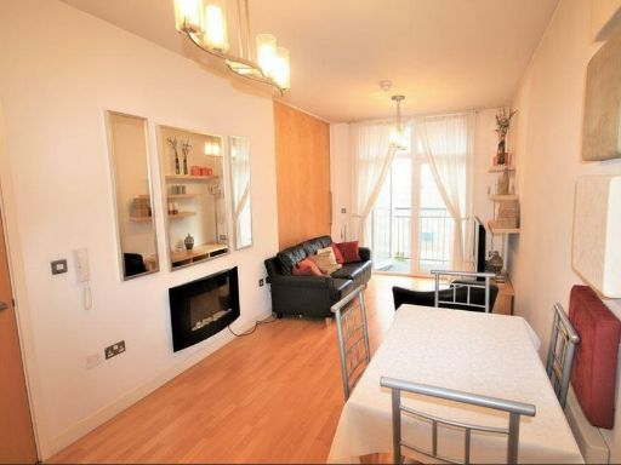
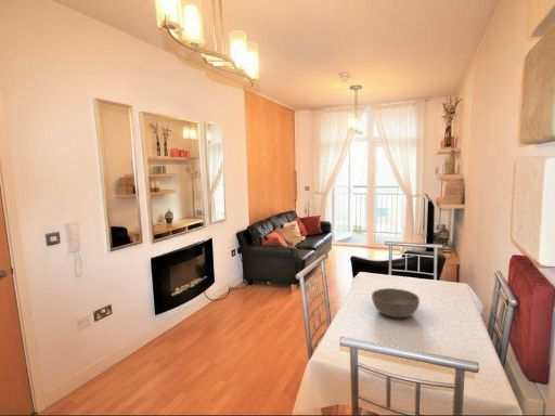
+ bowl (395, 303)
